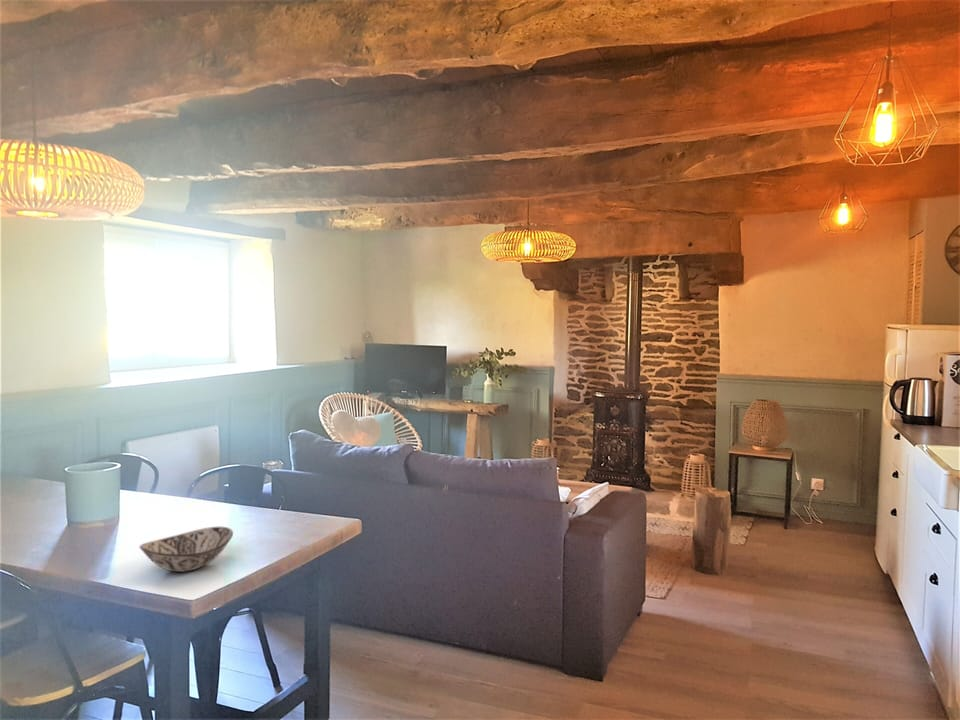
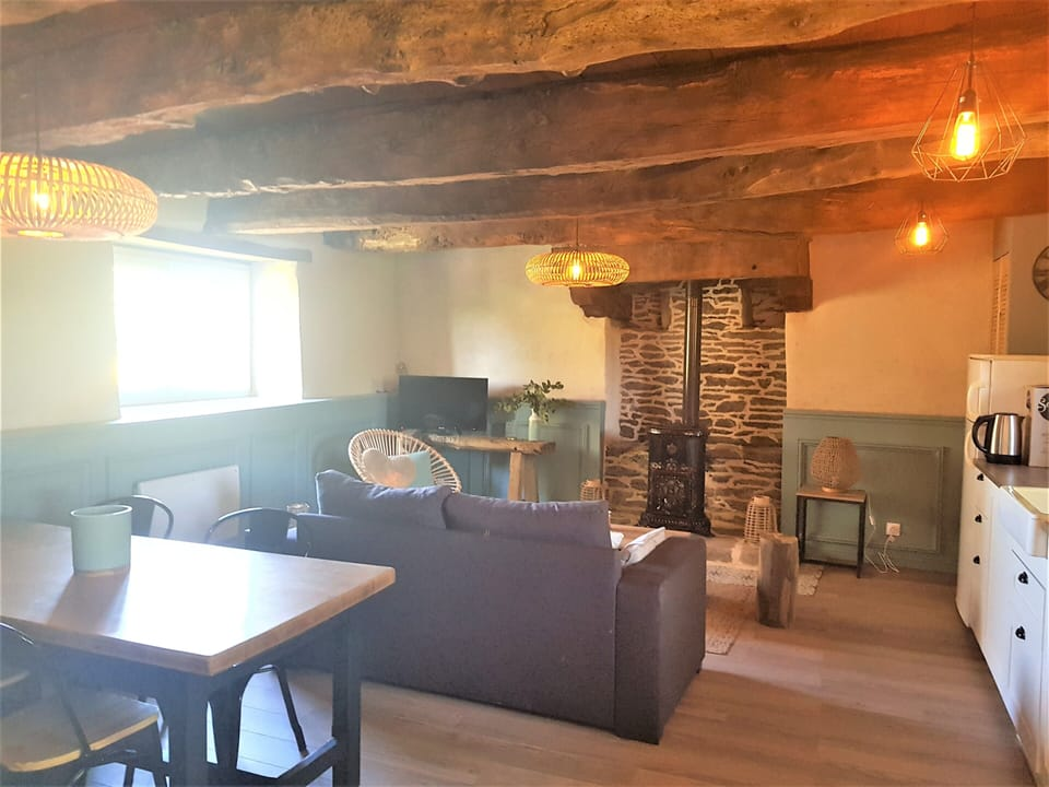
- decorative bowl (188, 552)
